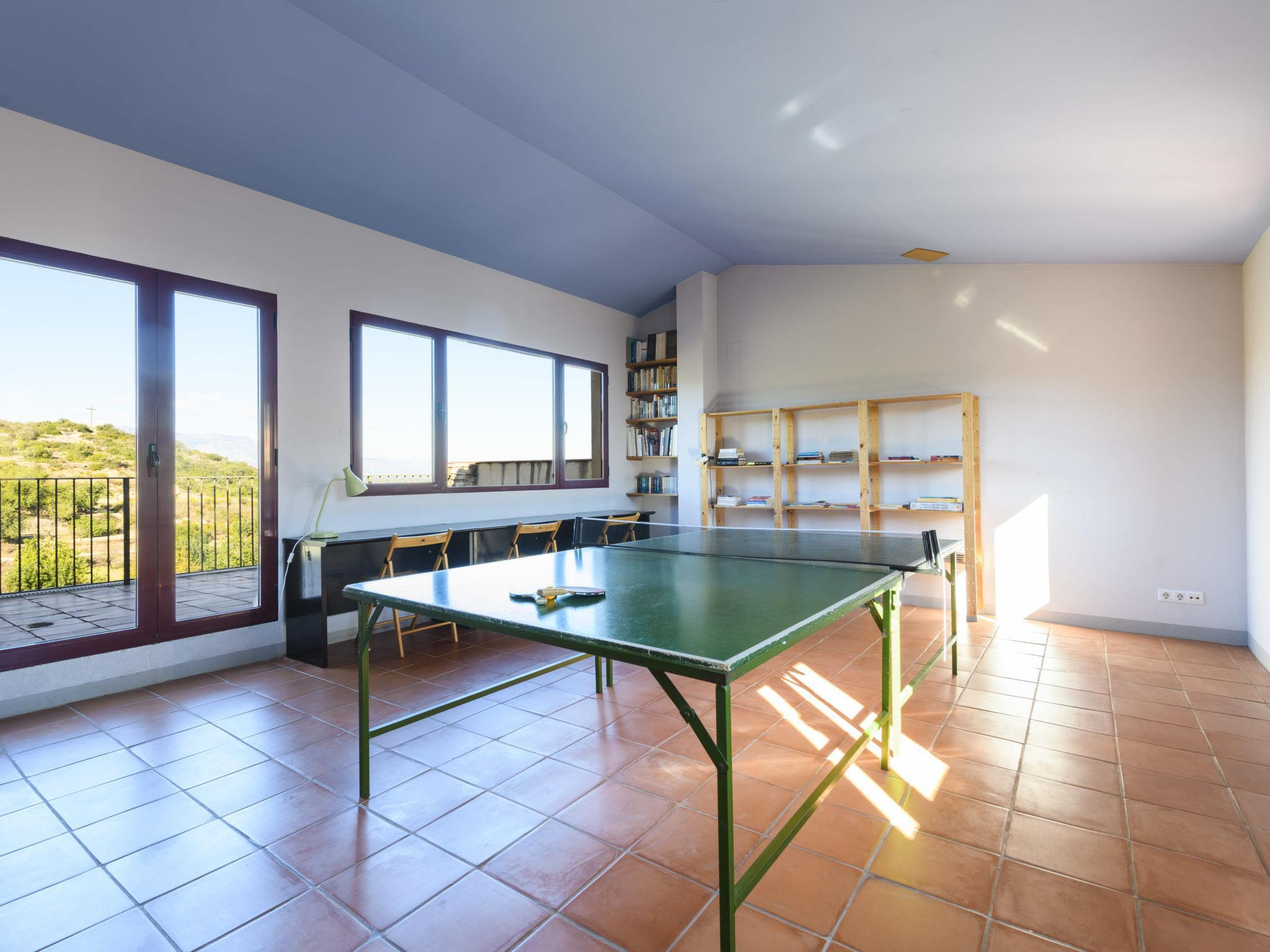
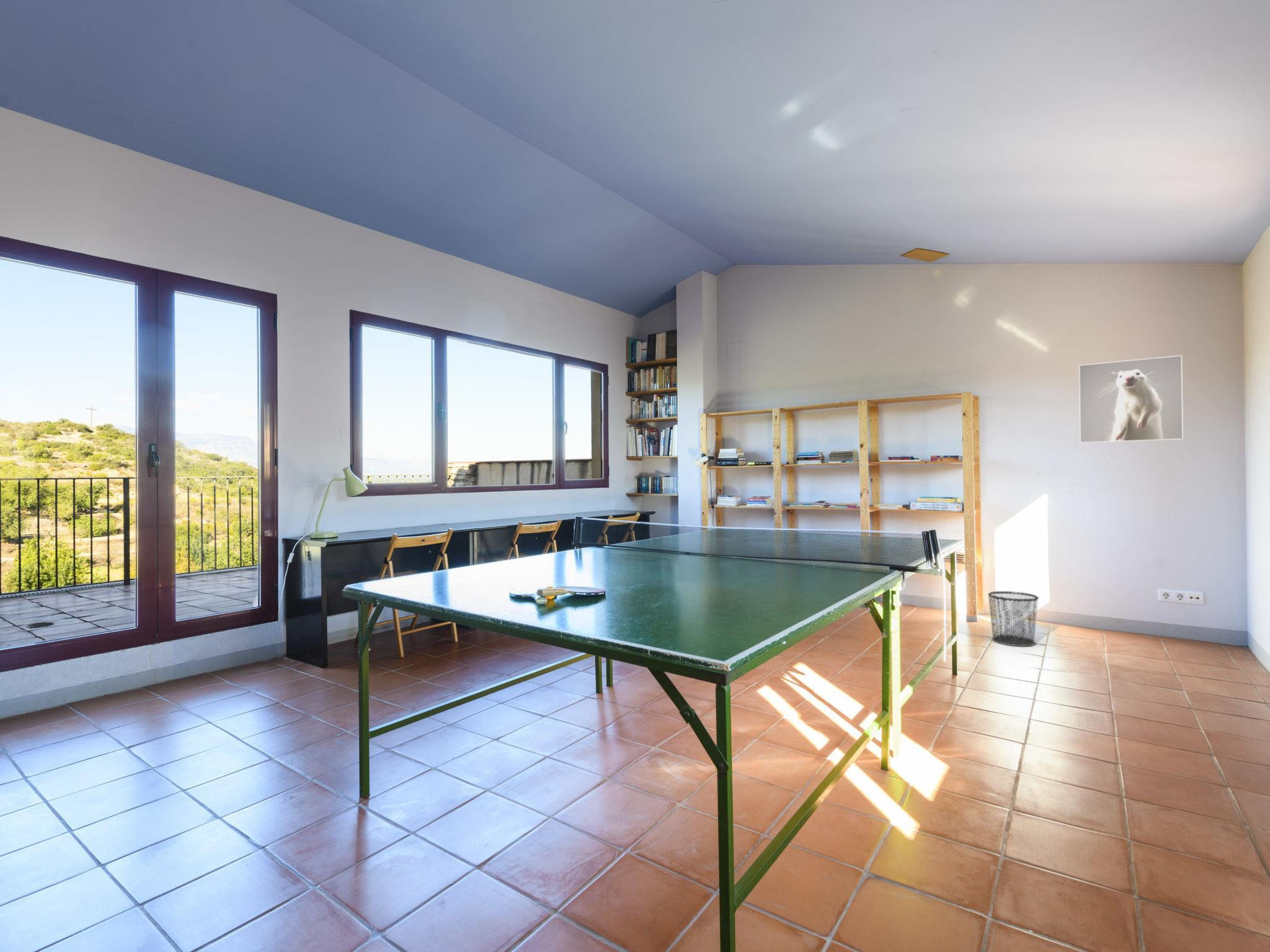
+ waste bin (1013, 618)
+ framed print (1129, 400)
